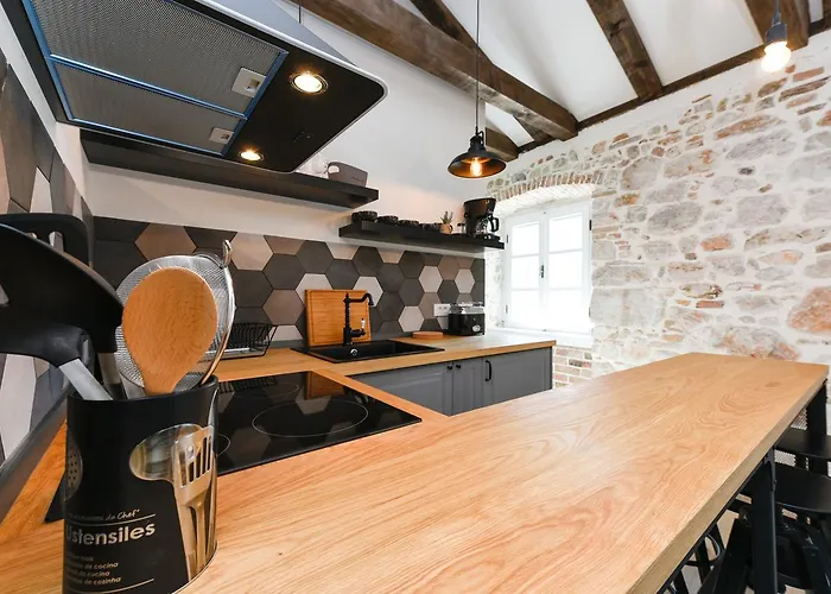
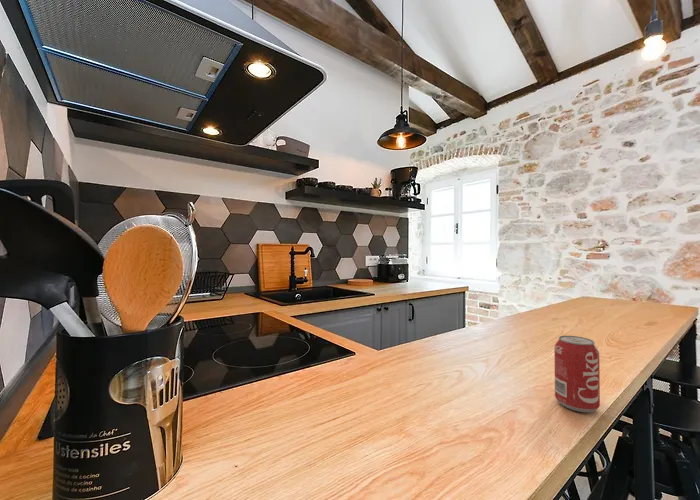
+ beverage can (576, 372)
